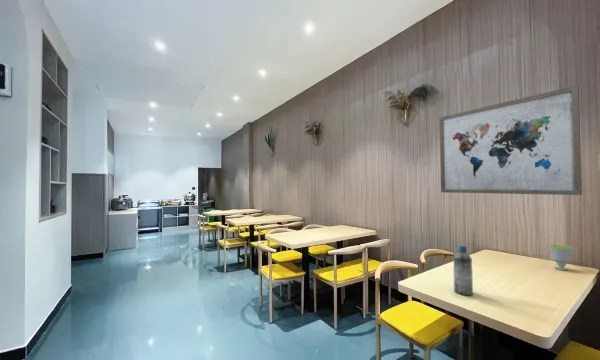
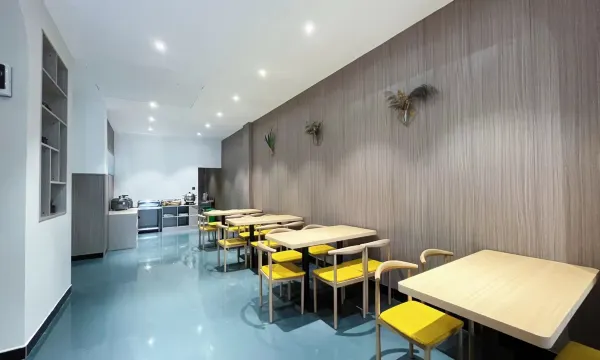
- cup (561, 257)
- wall art (497, 148)
- water bottle (462, 269)
